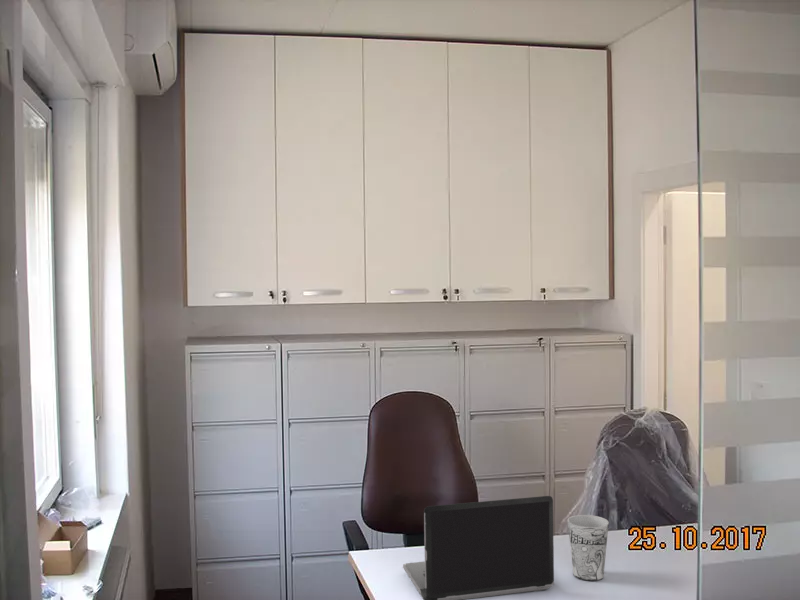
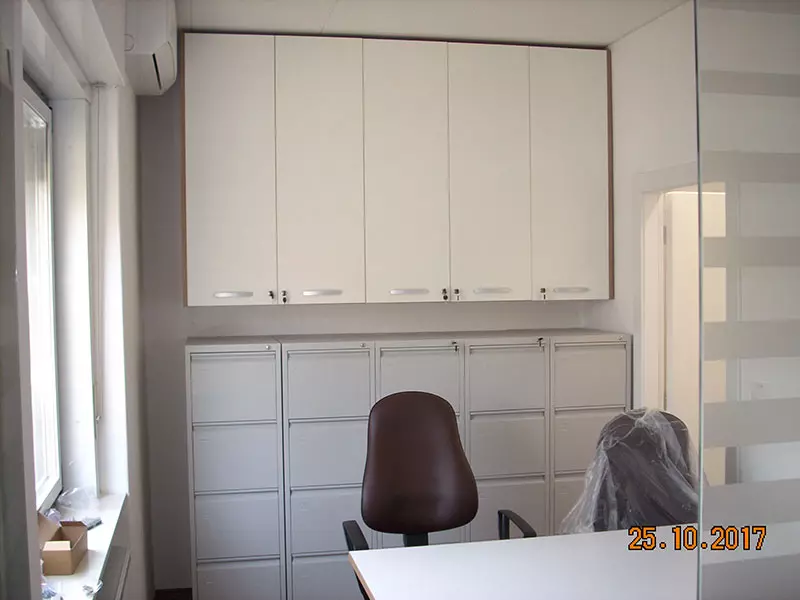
- laptop computer (474, 535)
- cup (588, 548)
